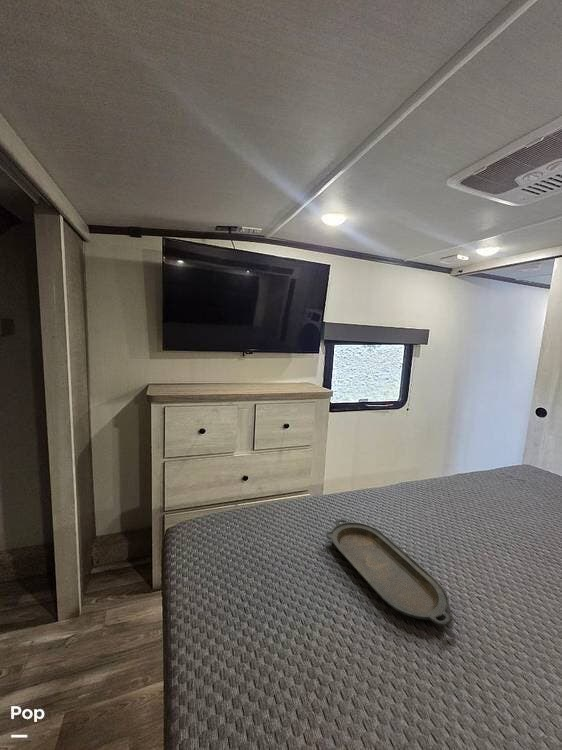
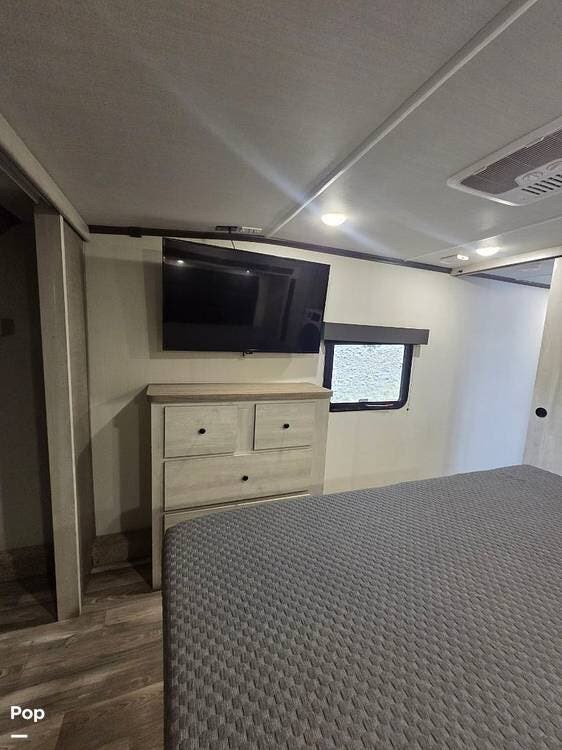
- serving tray (381, 564)
